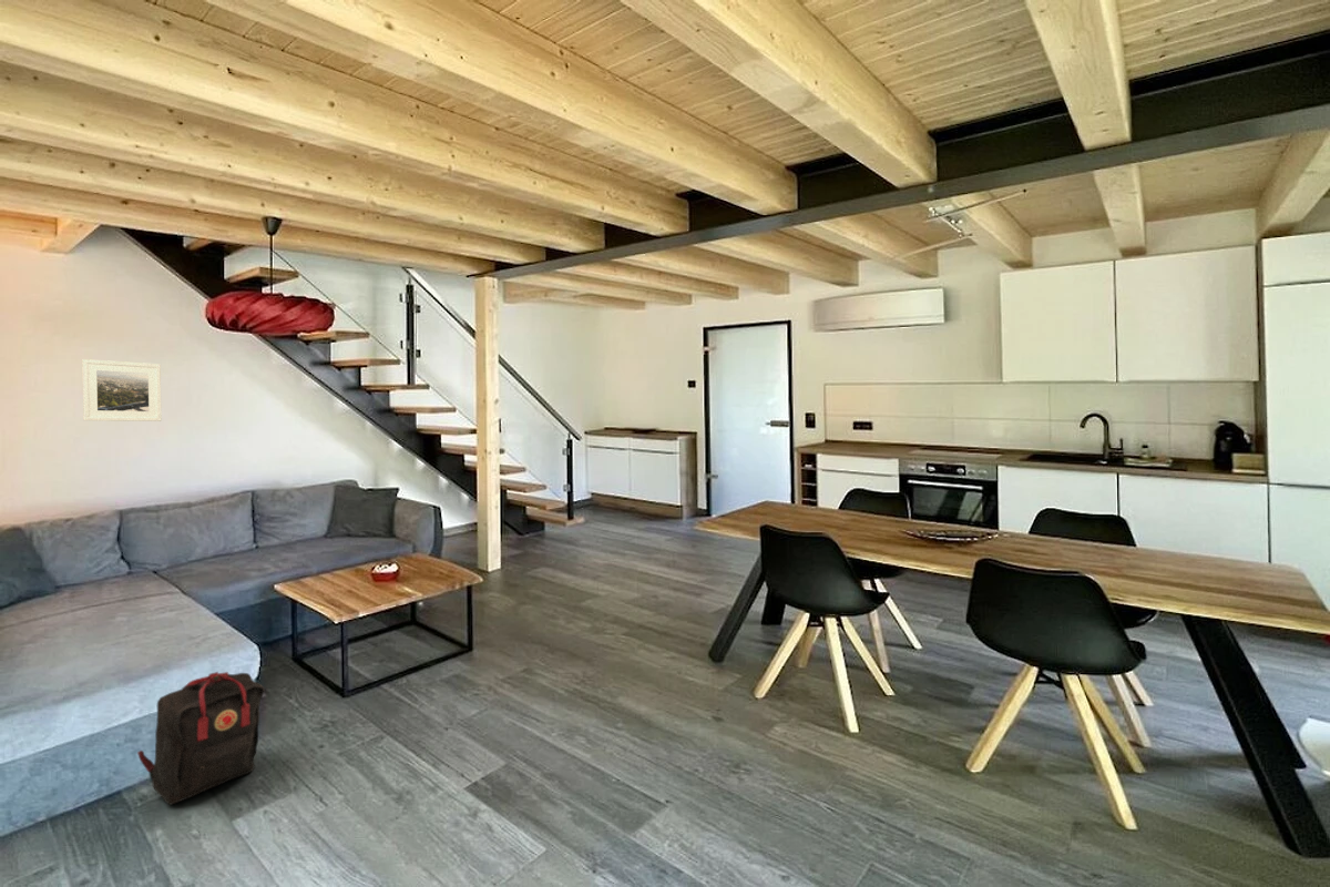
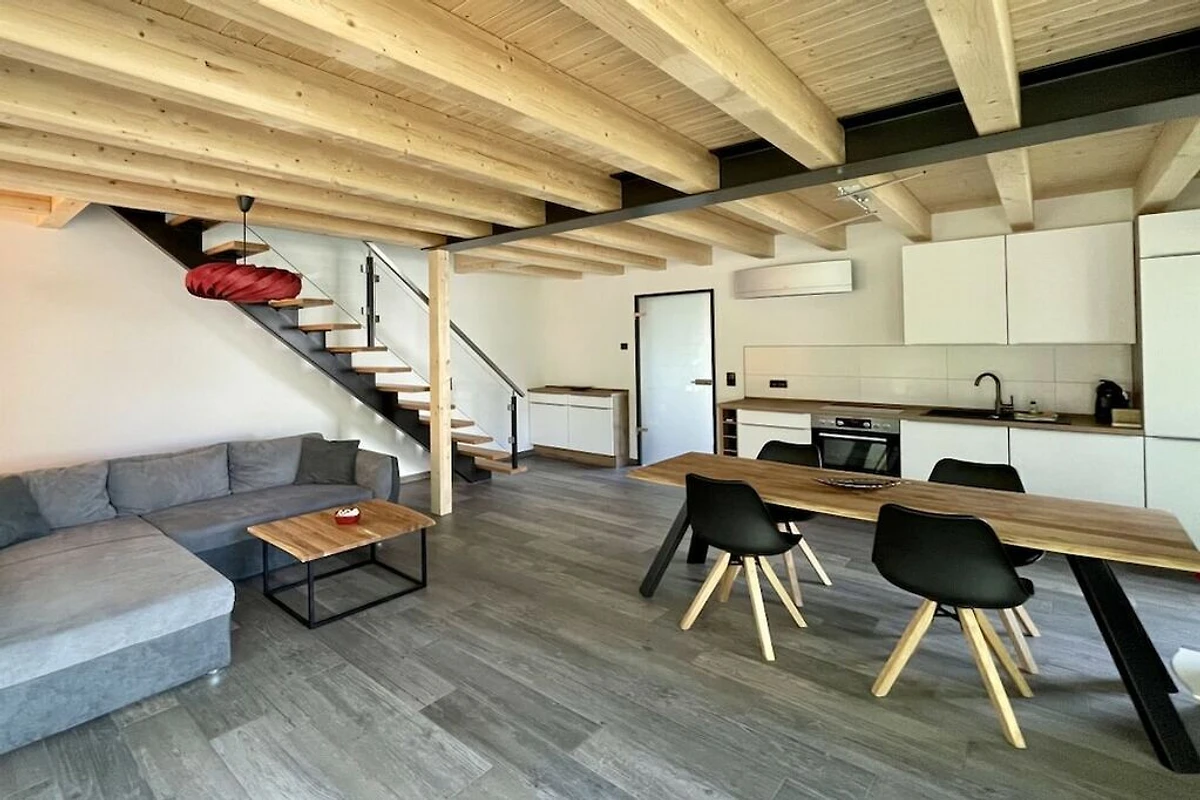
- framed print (123, 391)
- backpack (204, 727)
